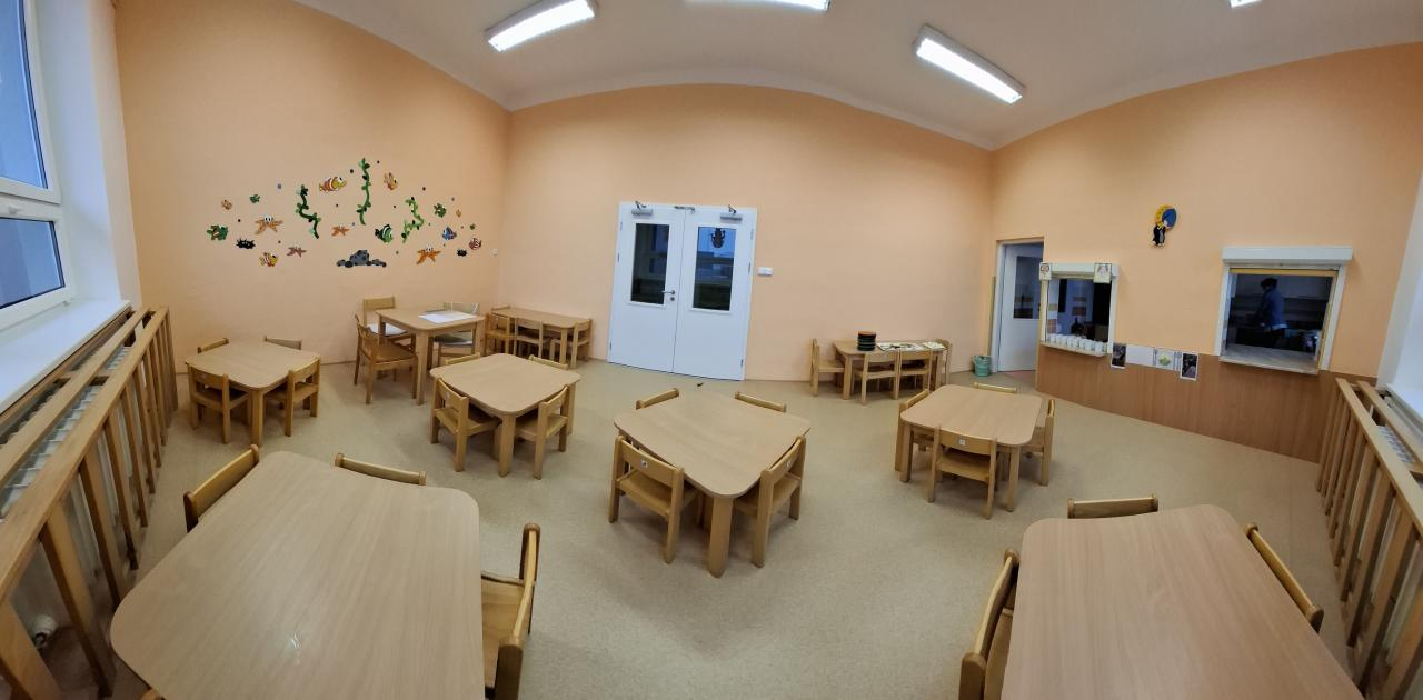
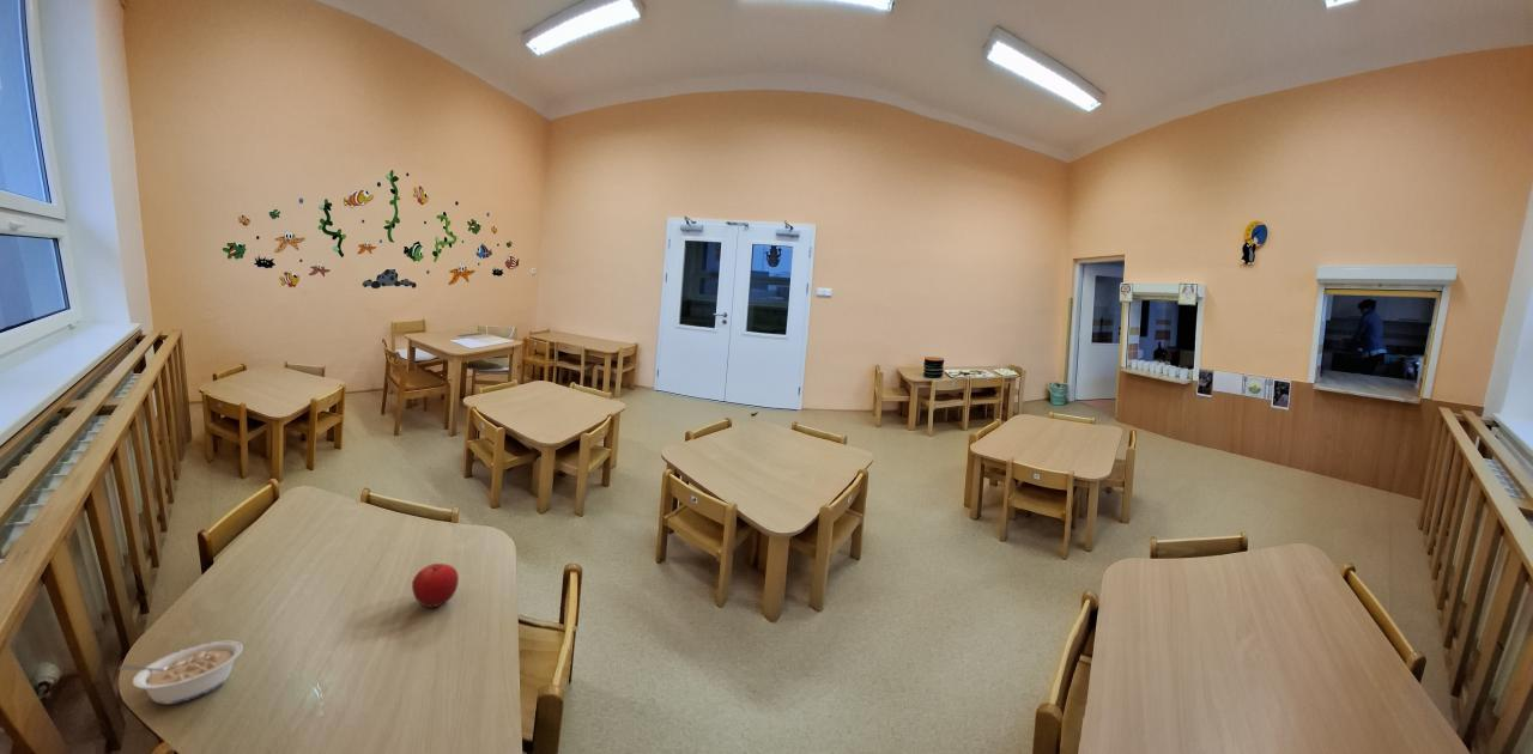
+ fruit (435, 583)
+ legume (187, 674)
